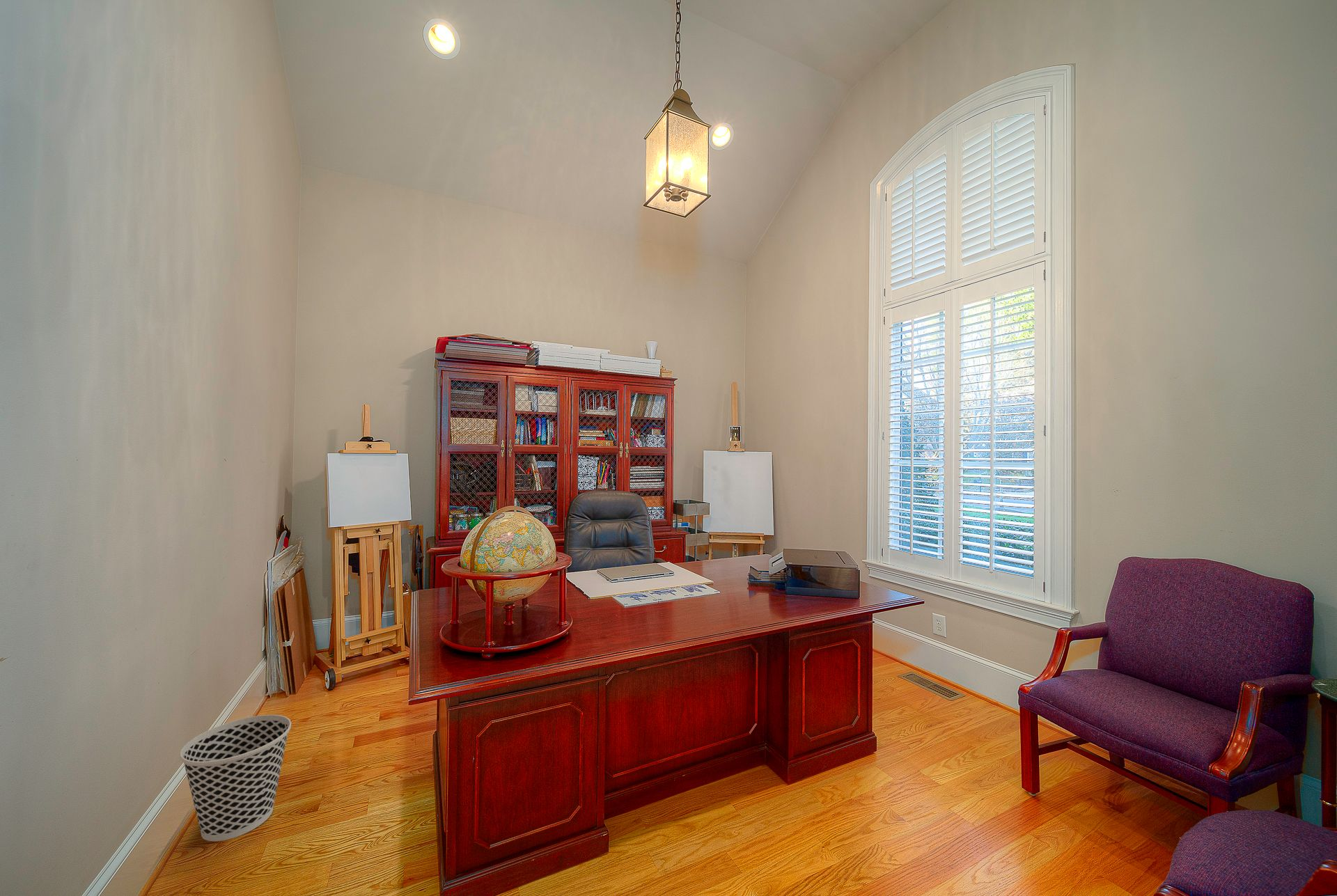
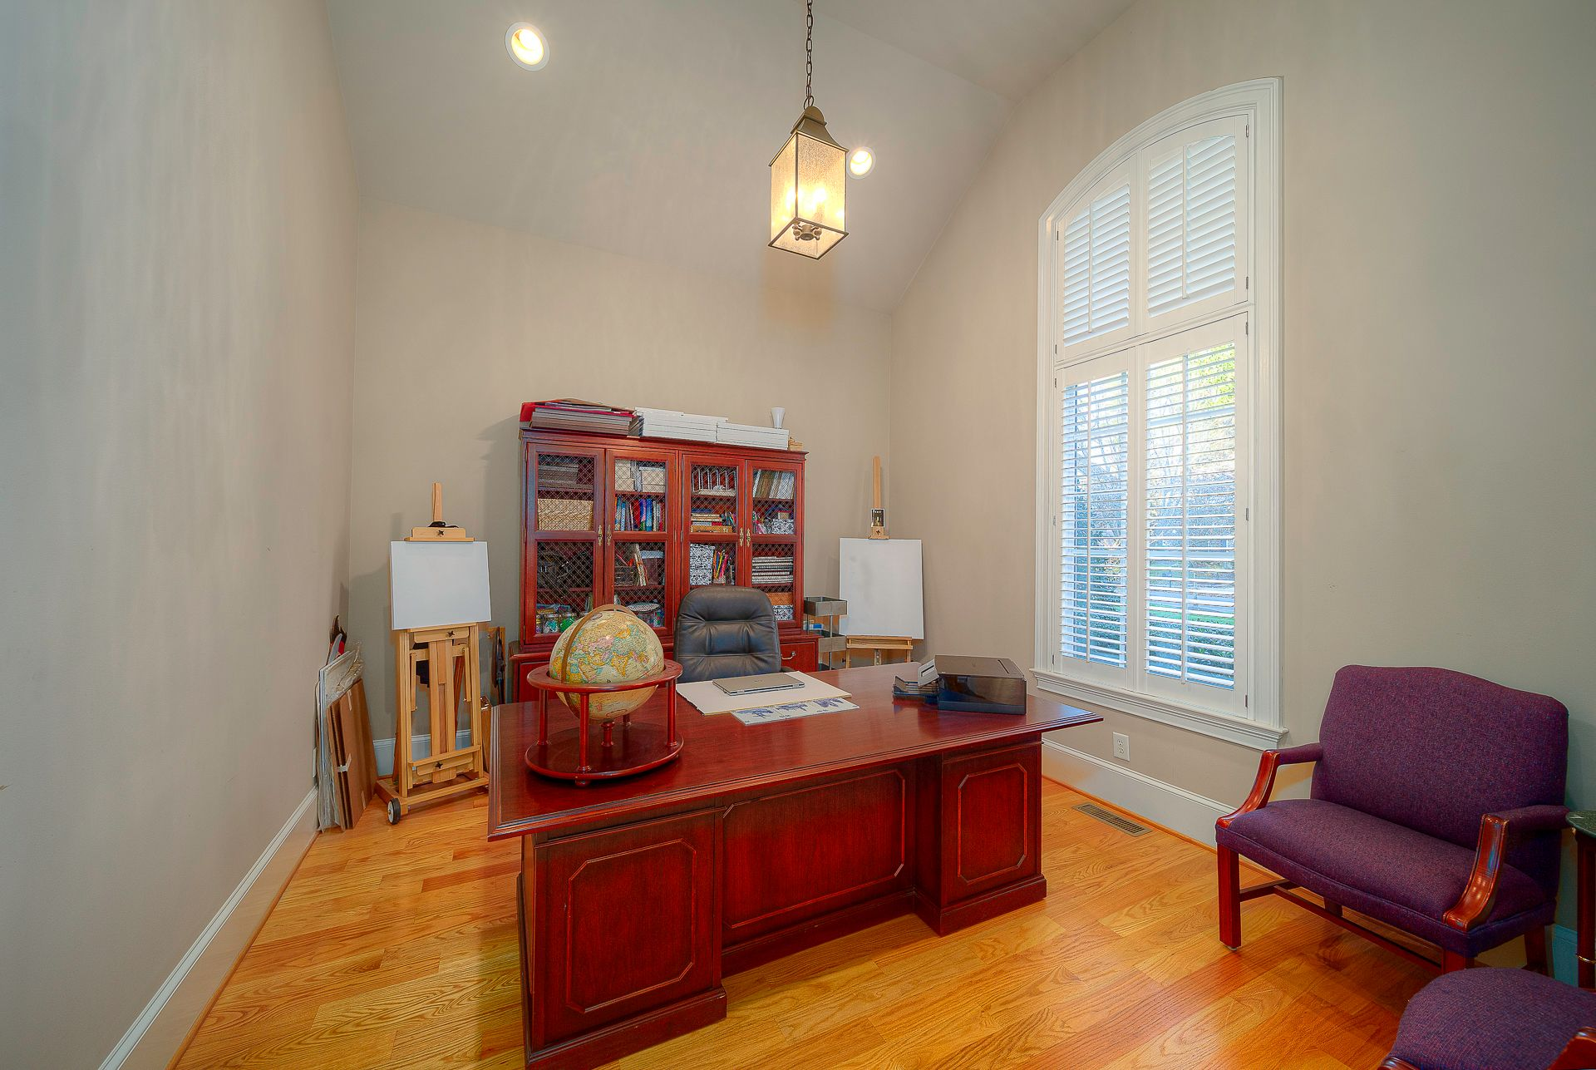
- wastebasket (238, 778)
